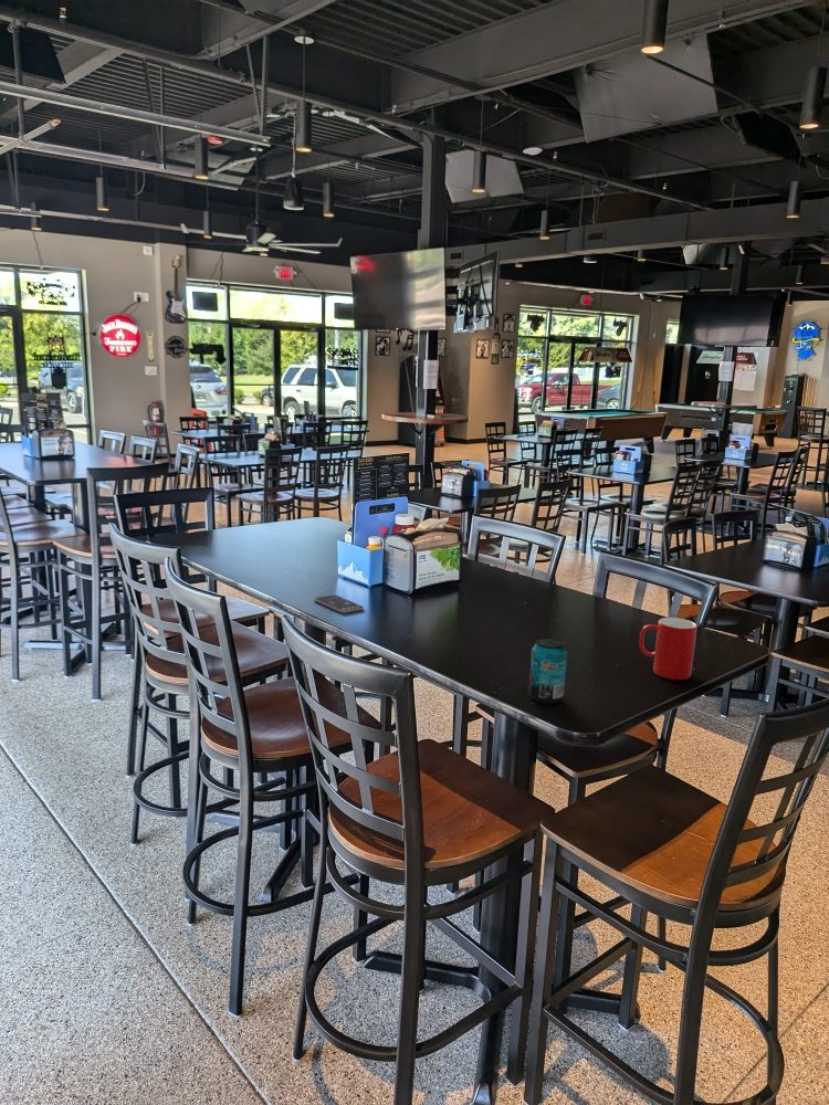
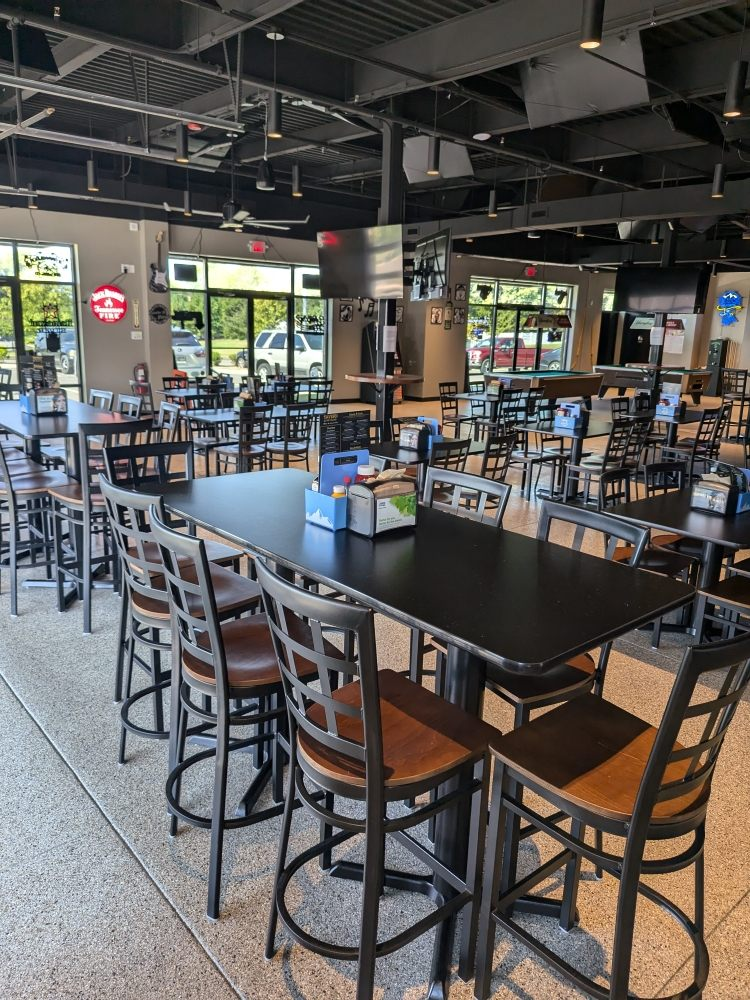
- cup (668, 645)
- beverage can (547, 670)
- smartphone (338, 603)
